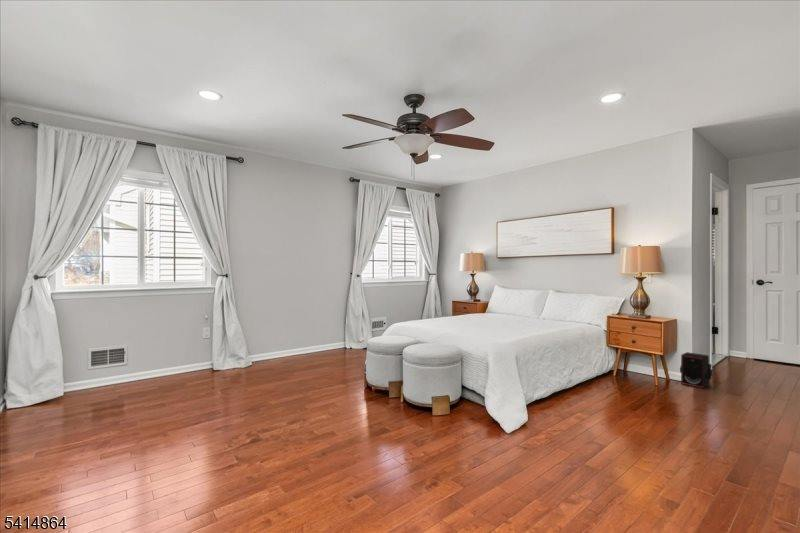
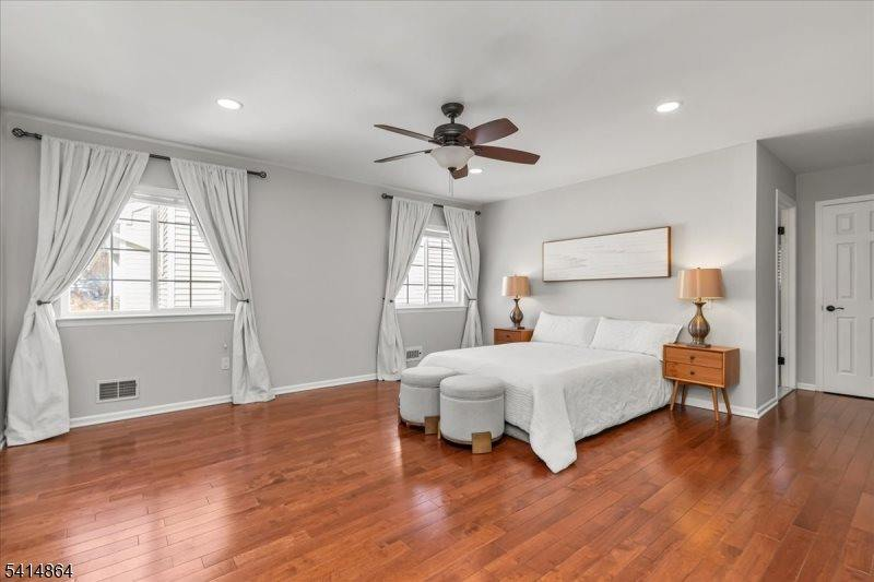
- stereo (695, 369)
